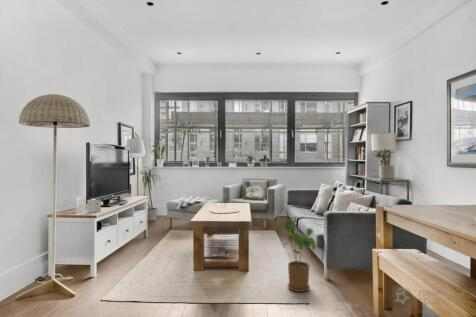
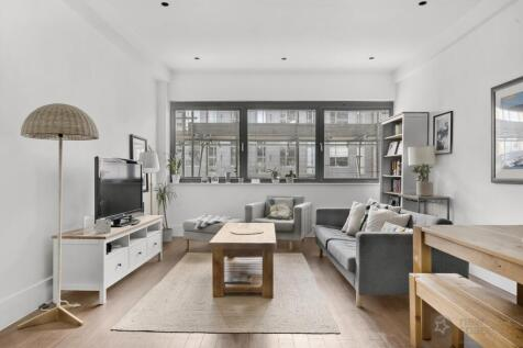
- house plant (299, 252)
